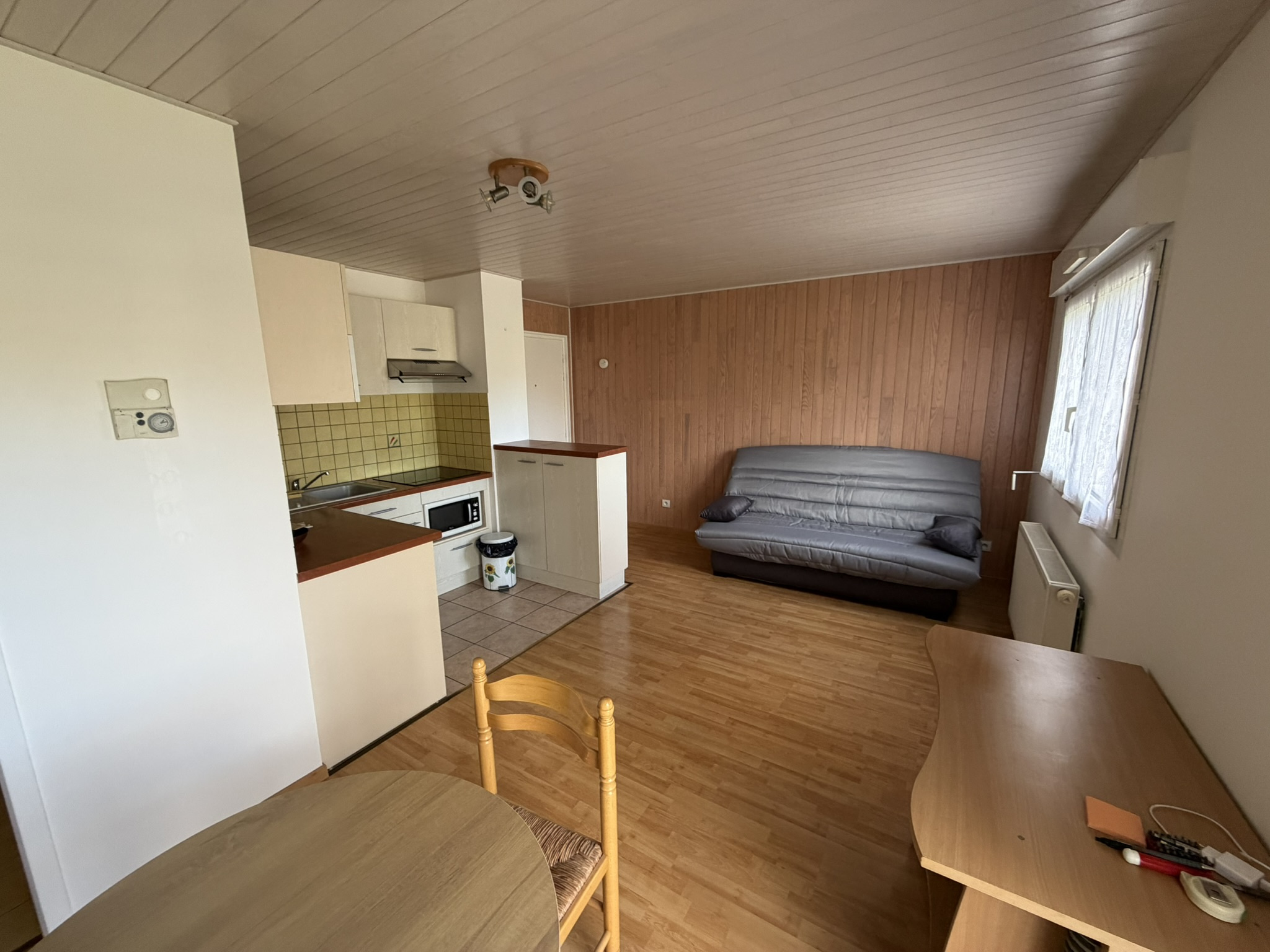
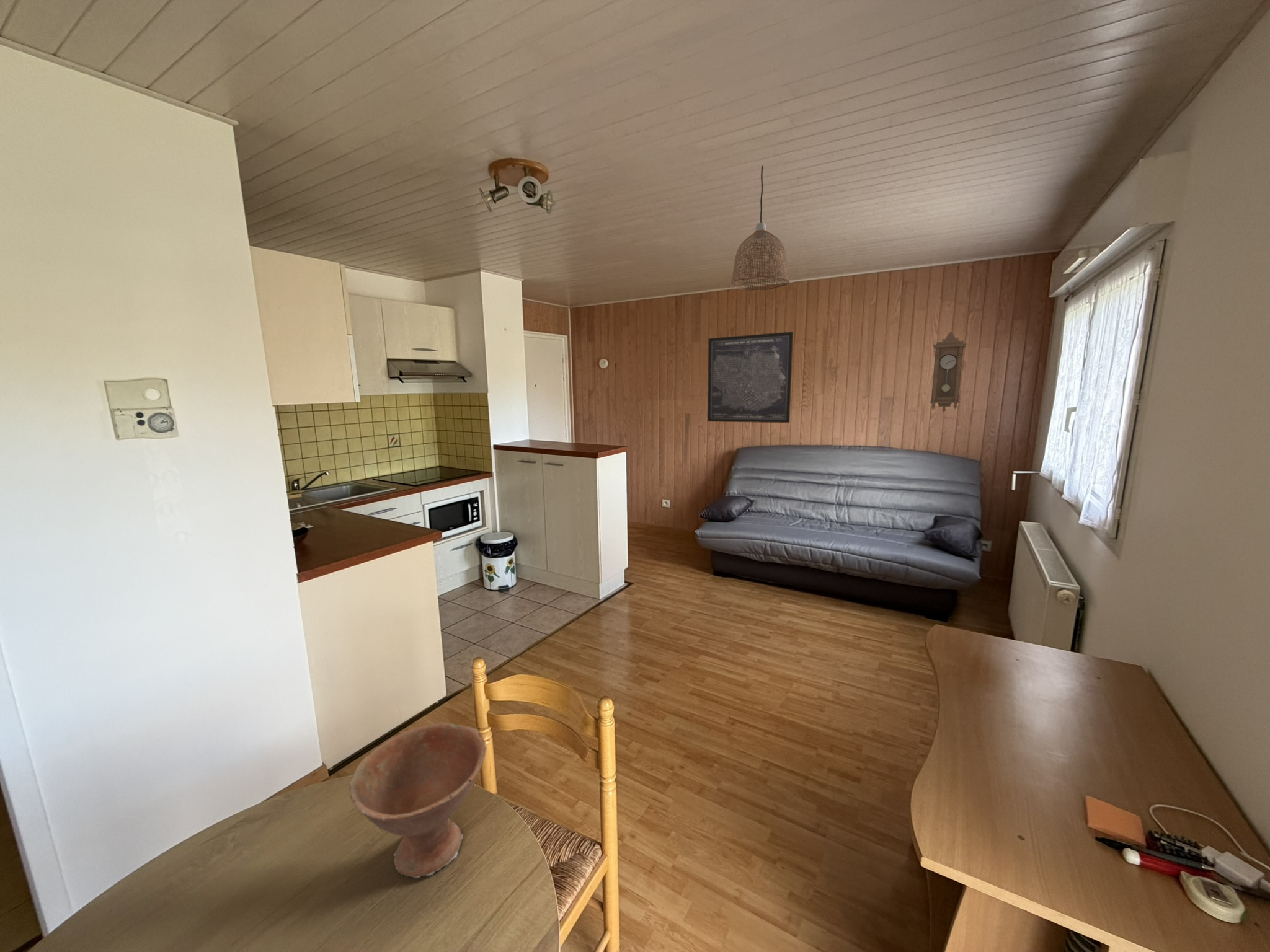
+ pendulum clock (947, 372)
+ wall art (747, 379)
+ bowl (424, 806)
+ pendant lamp (760, 226)
